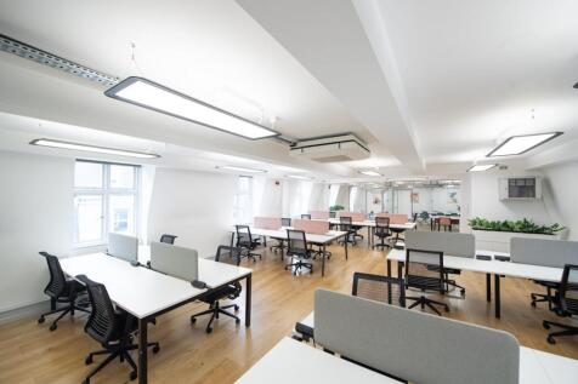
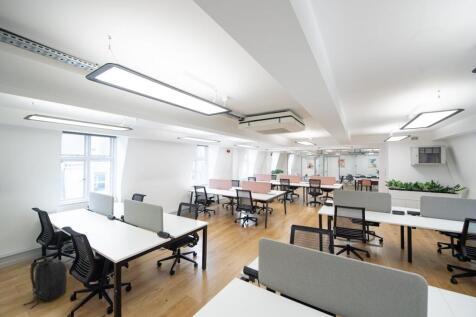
+ backpack (46, 277)
